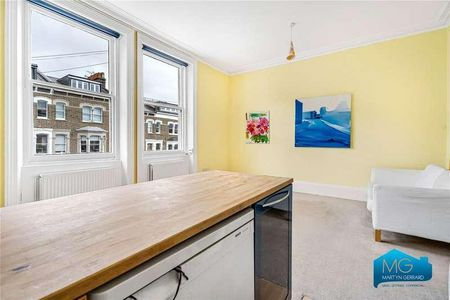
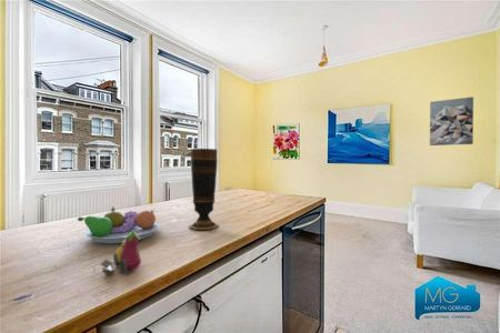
+ fruit (121, 249)
+ vase (203, 188)
+ wall art (450, 122)
+ fruit bowl (121, 222)
